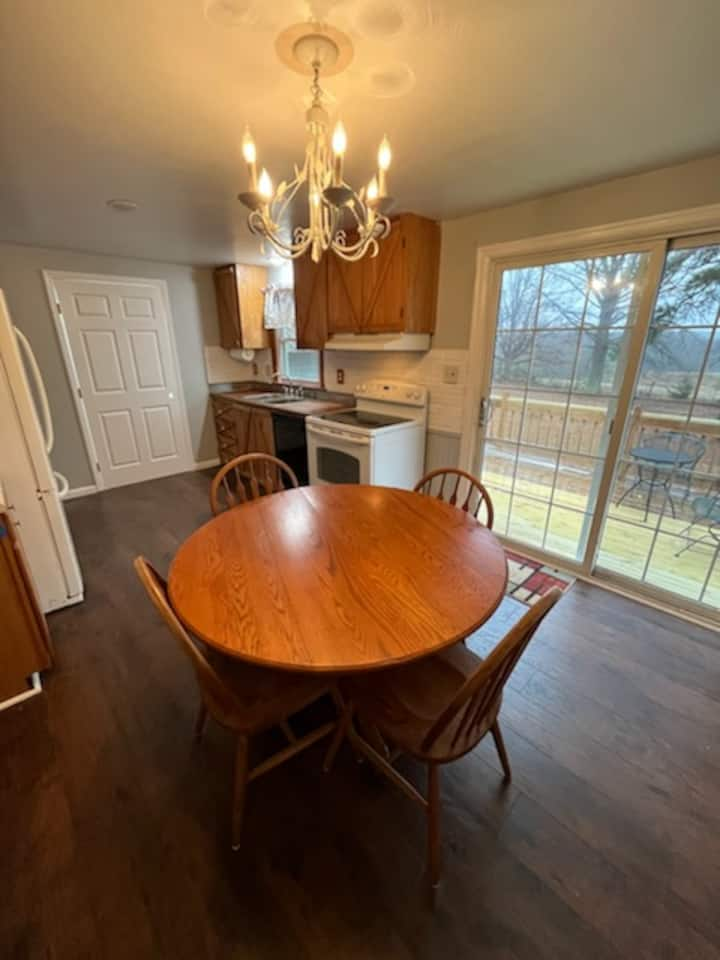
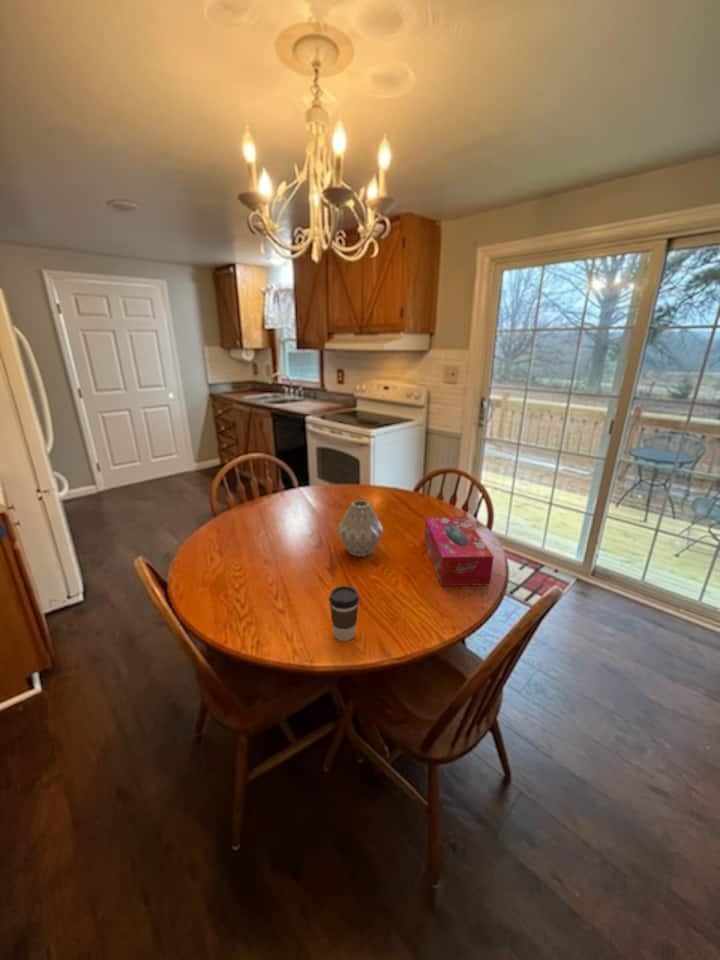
+ tissue box (454, 548)
+ vase (360, 527)
+ coffee cup (344, 614)
